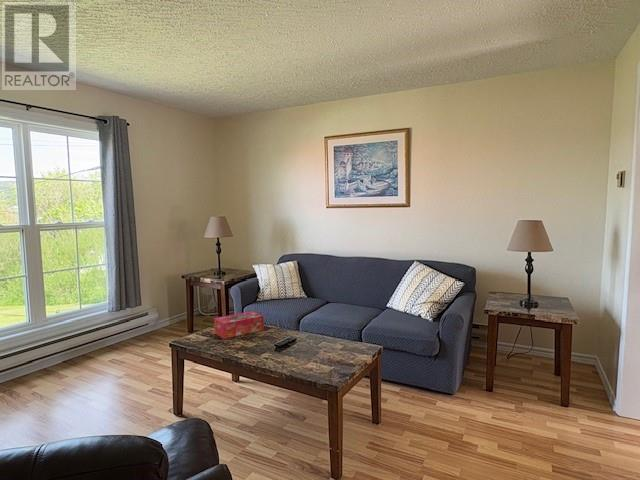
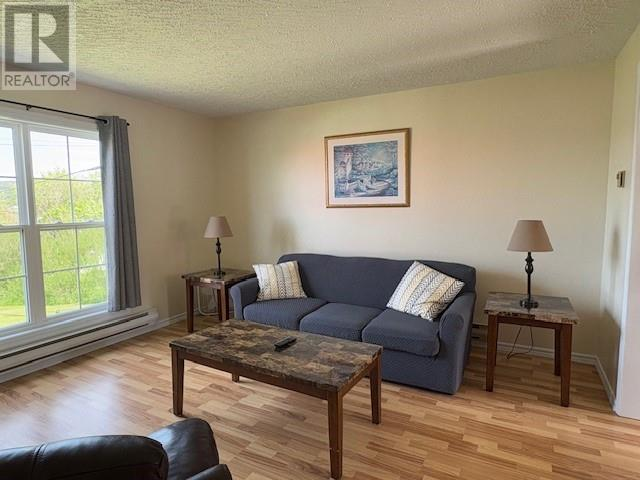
- tissue box (239, 324)
